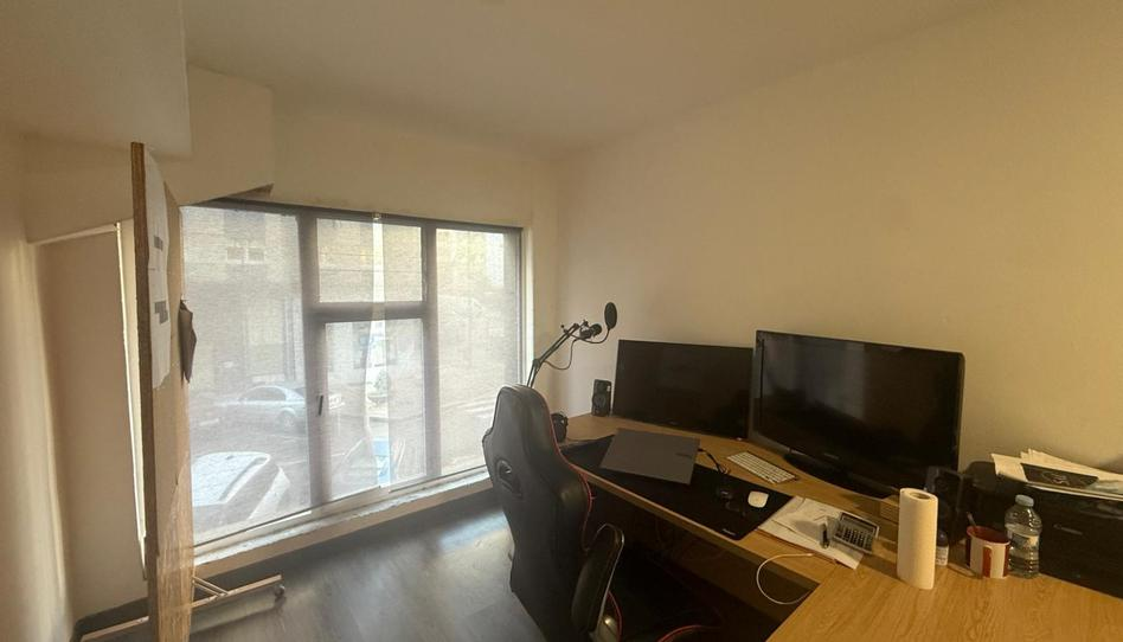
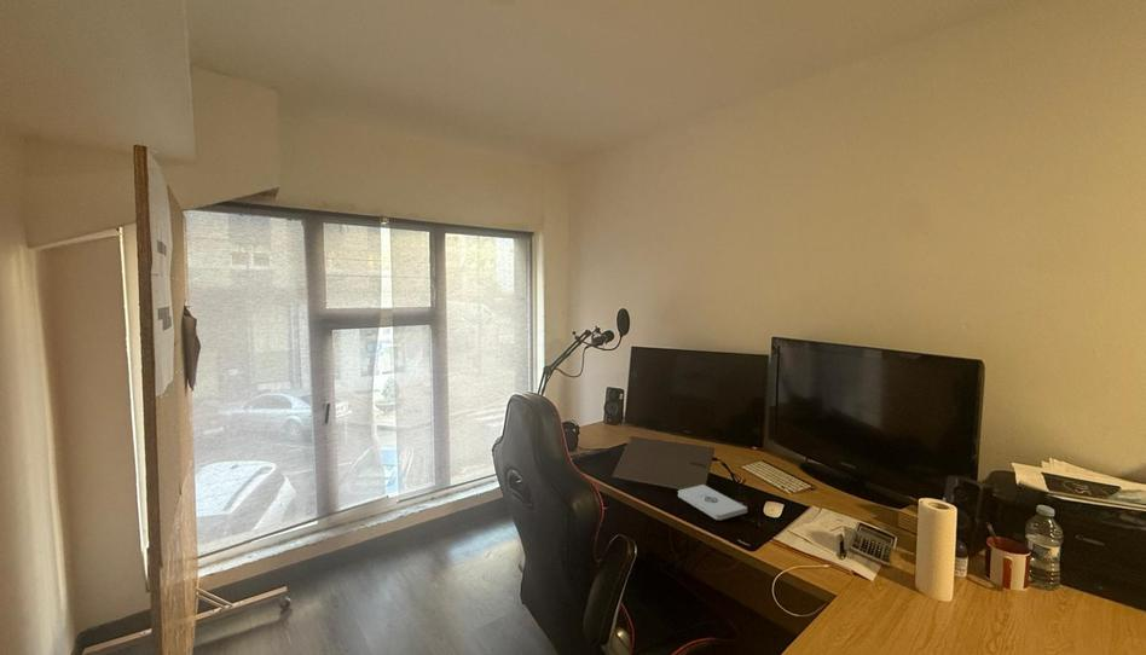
+ notepad (710, 500)
